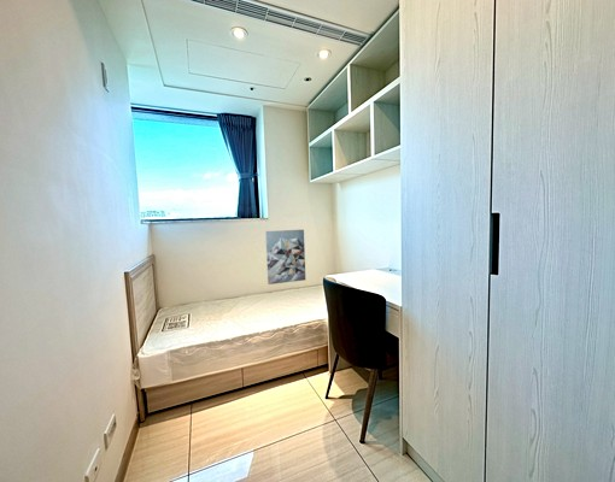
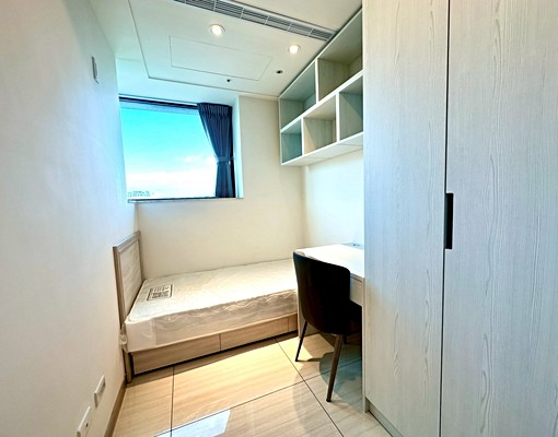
- wall art (286, 255)
